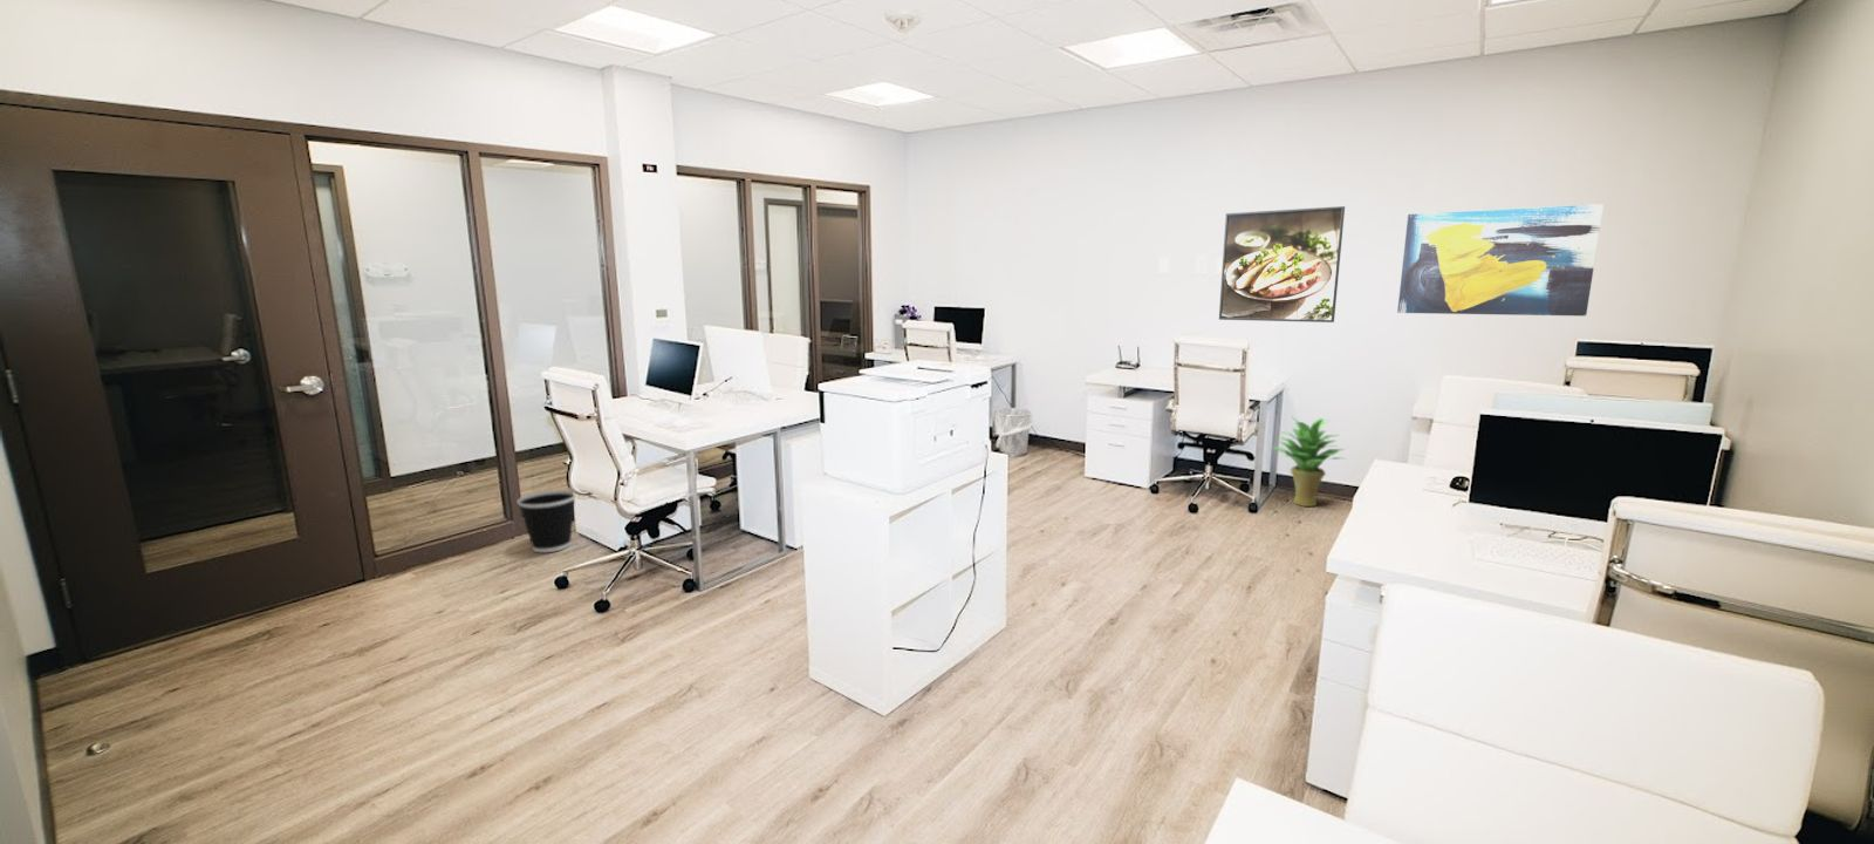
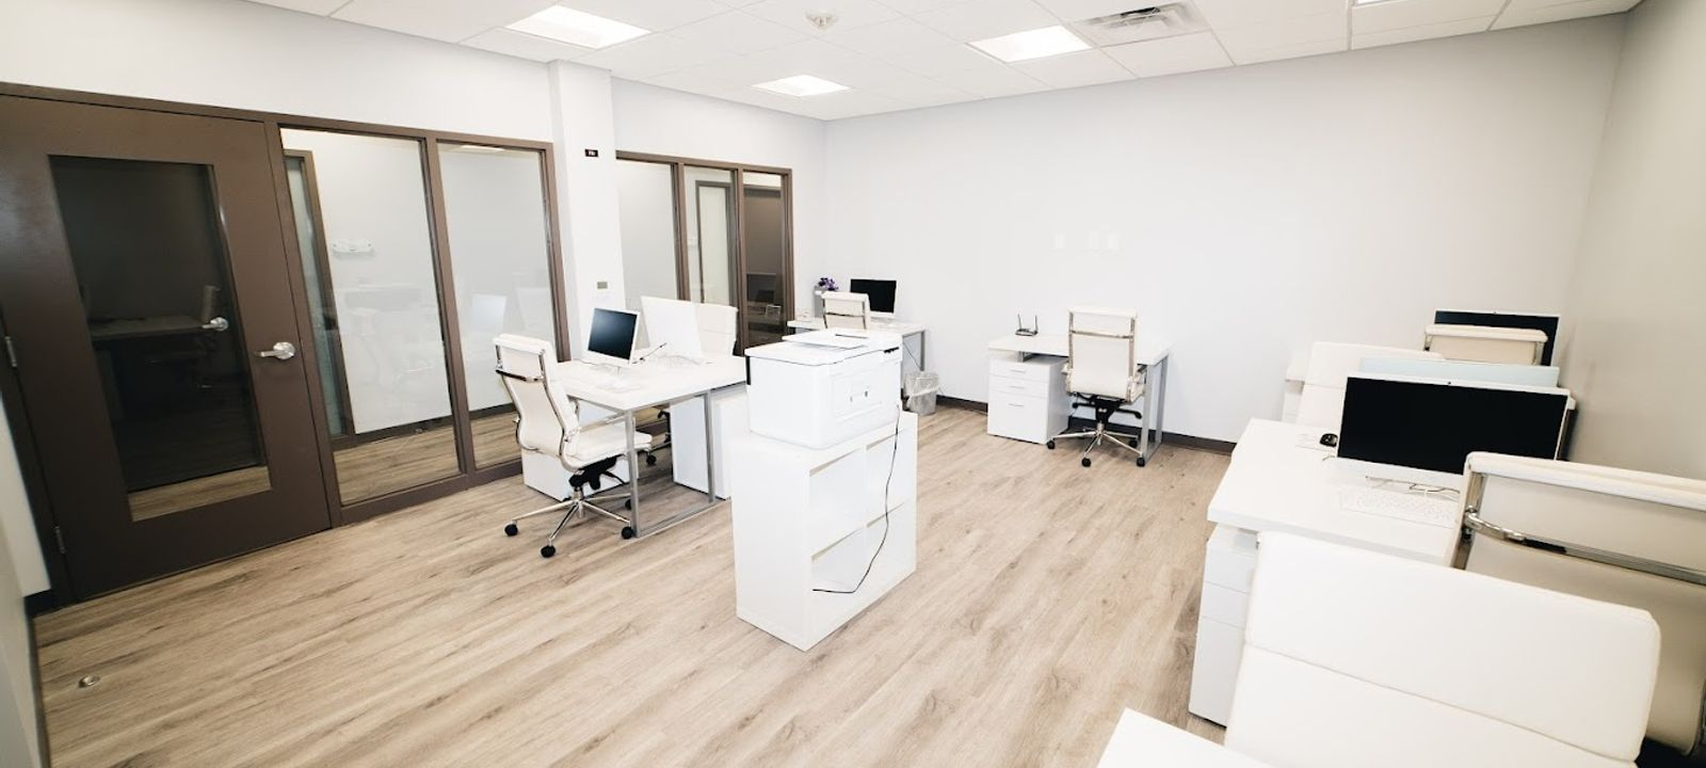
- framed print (1278, 267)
- wastebasket (550, 521)
- potted plant (1309, 459)
- wall art (1493, 263)
